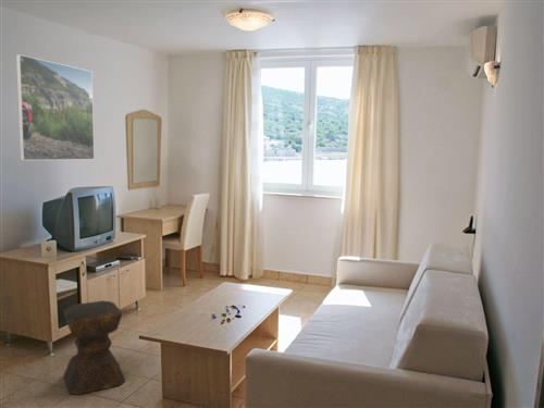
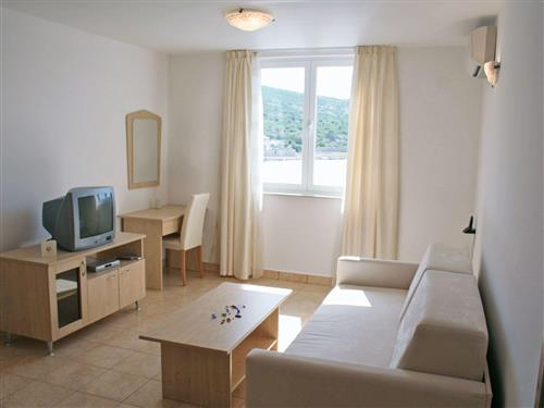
- stool (92, 343)
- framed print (59, 112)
